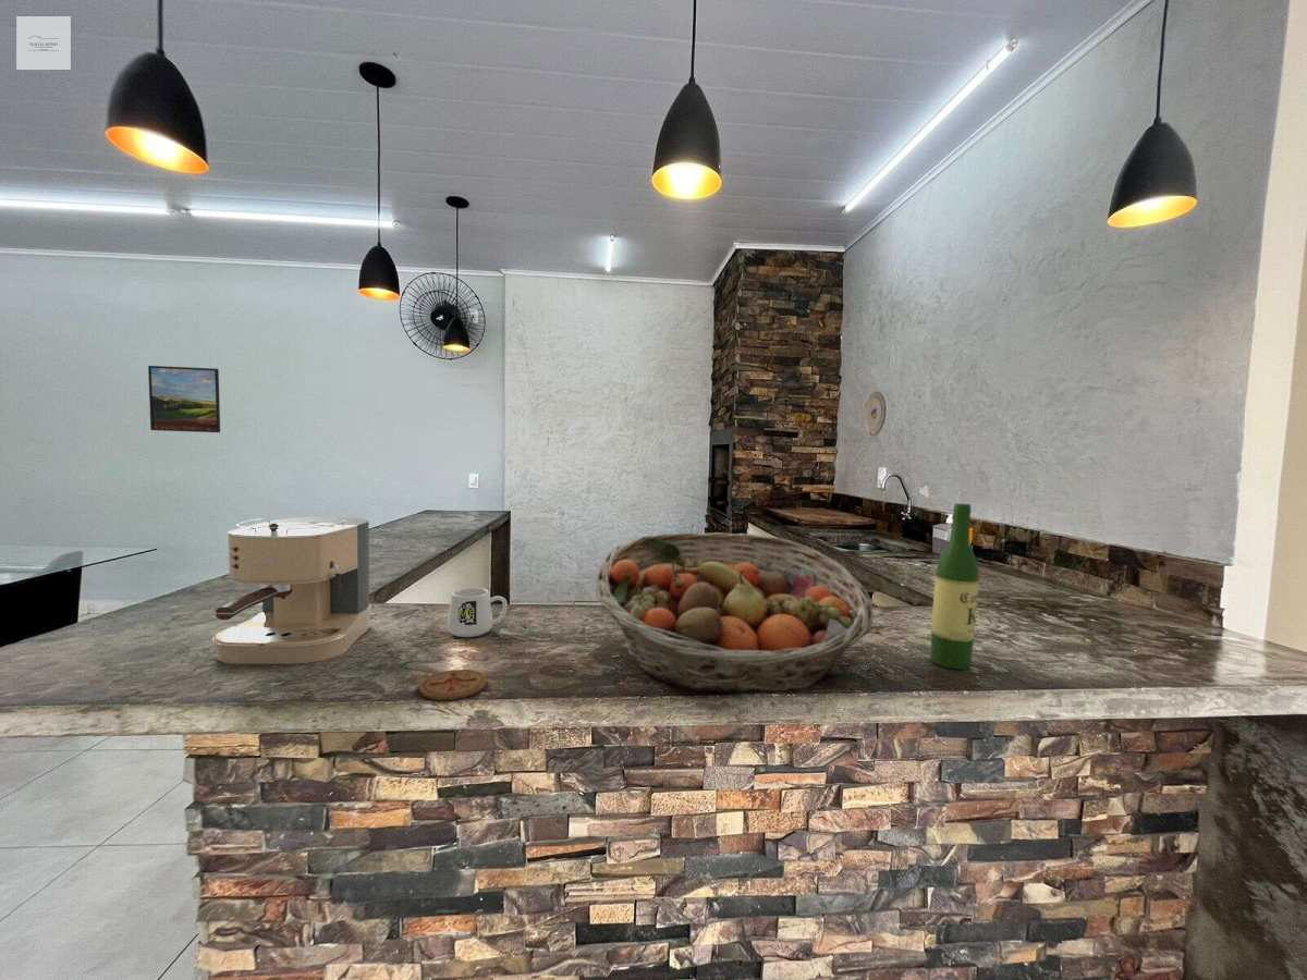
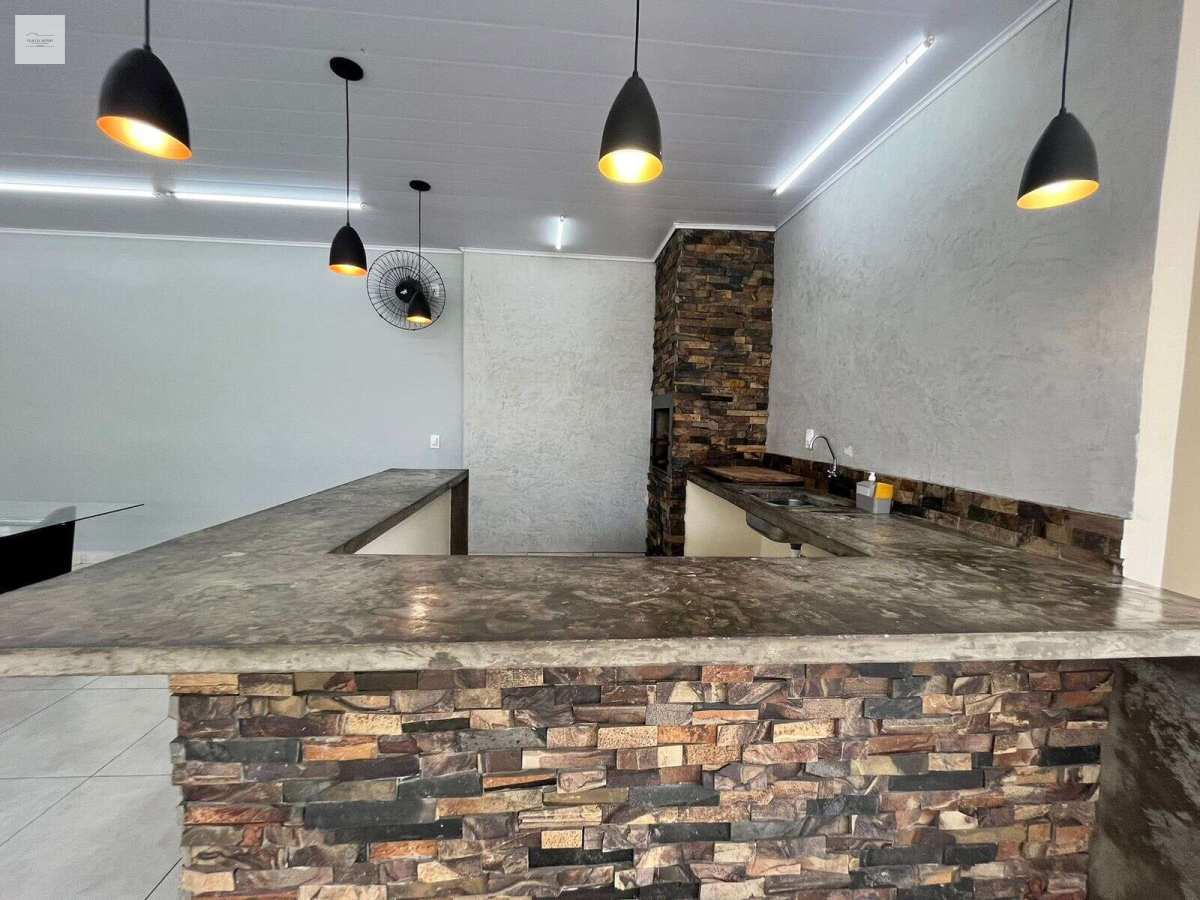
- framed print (184, 399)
- plate (875, 413)
- fruit basket (729, 602)
- wine bottle (956, 584)
- coffee maker (292, 583)
- coaster (453, 684)
- mug (477, 612)
